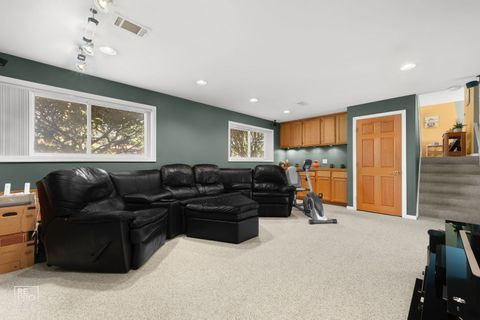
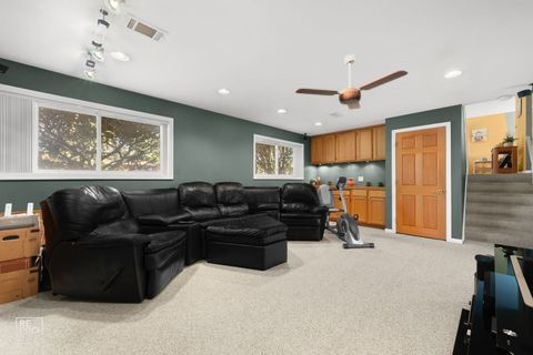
+ ceiling fan (349, 82)
